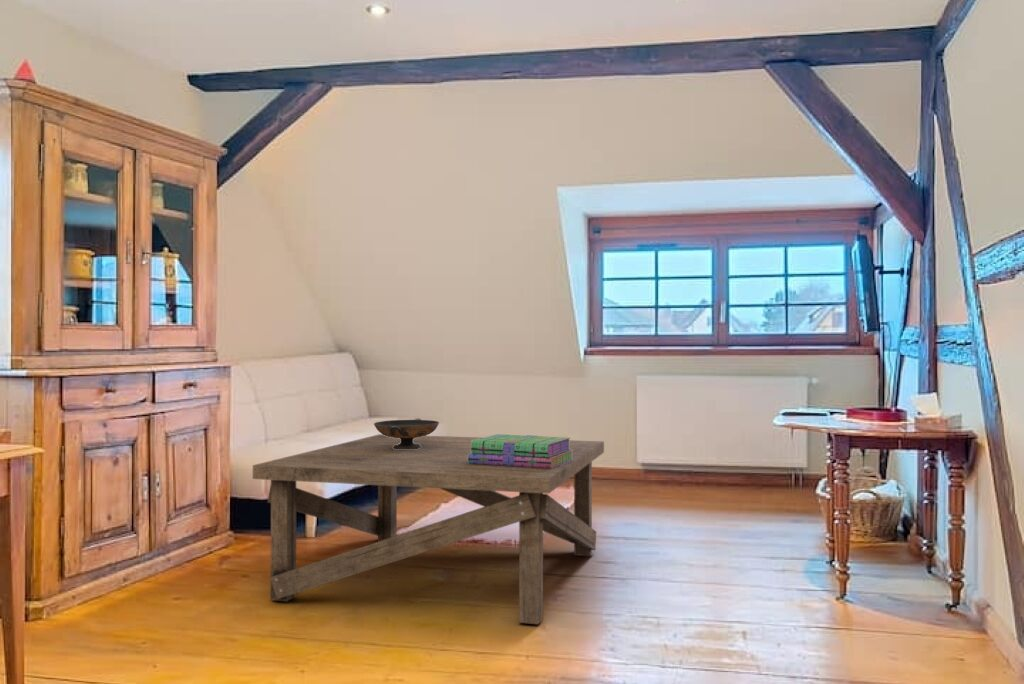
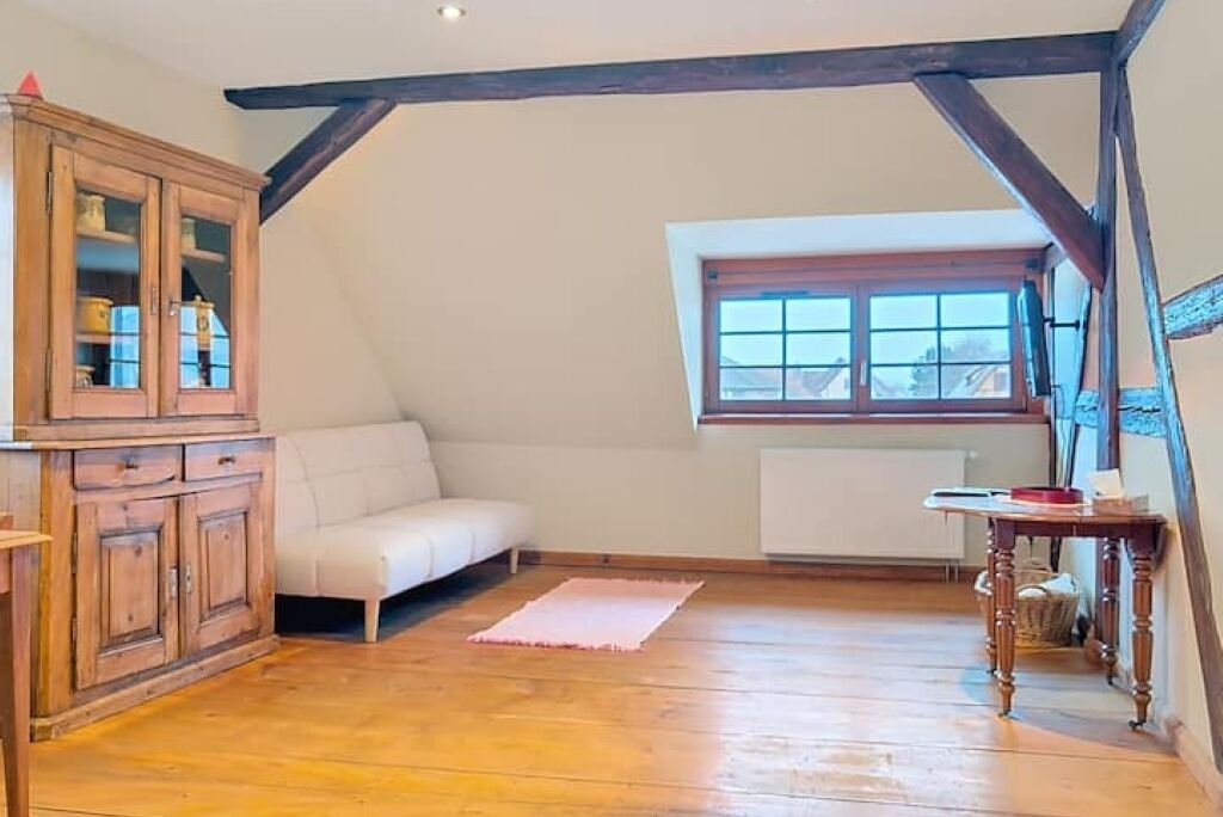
- decorative bowl (406, 434)
- stack of books (521, 450)
- coffee table (448, 518)
